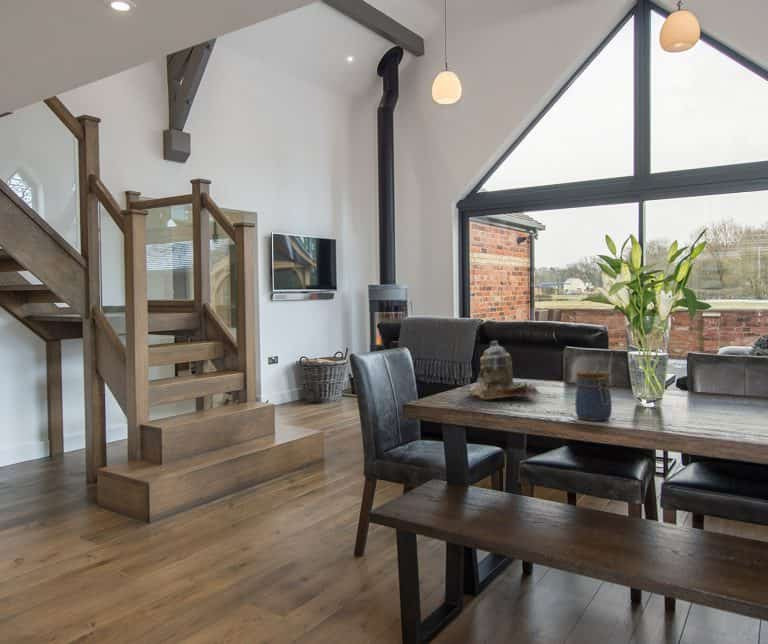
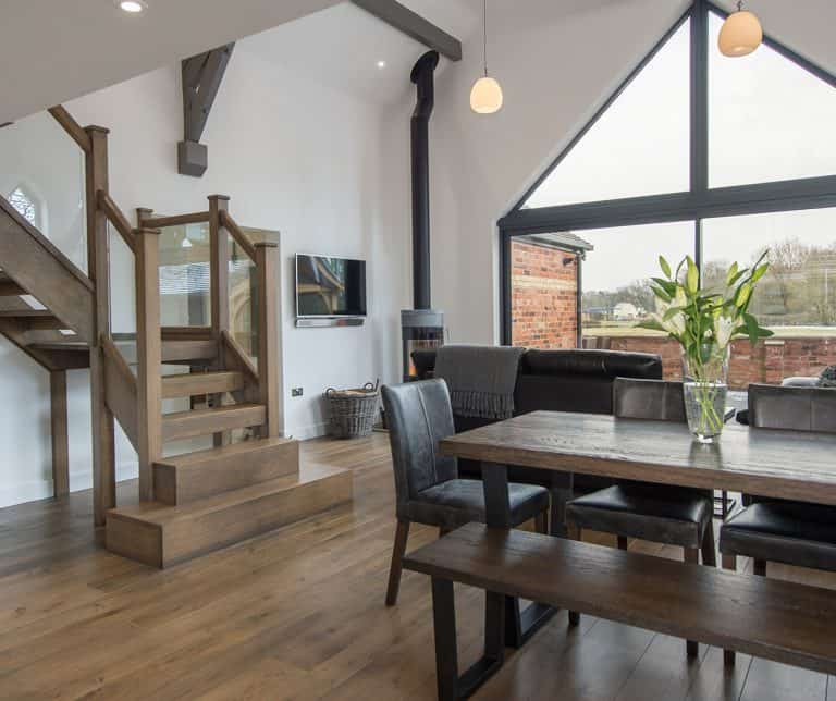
- jar (594, 394)
- teapot (502, 368)
